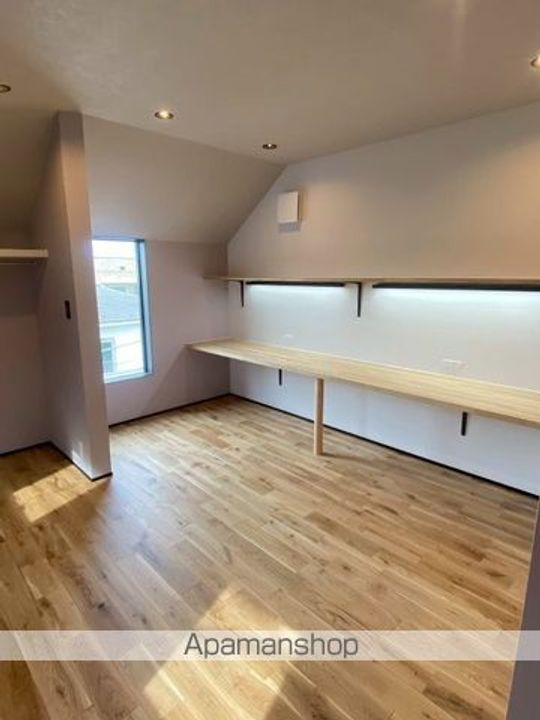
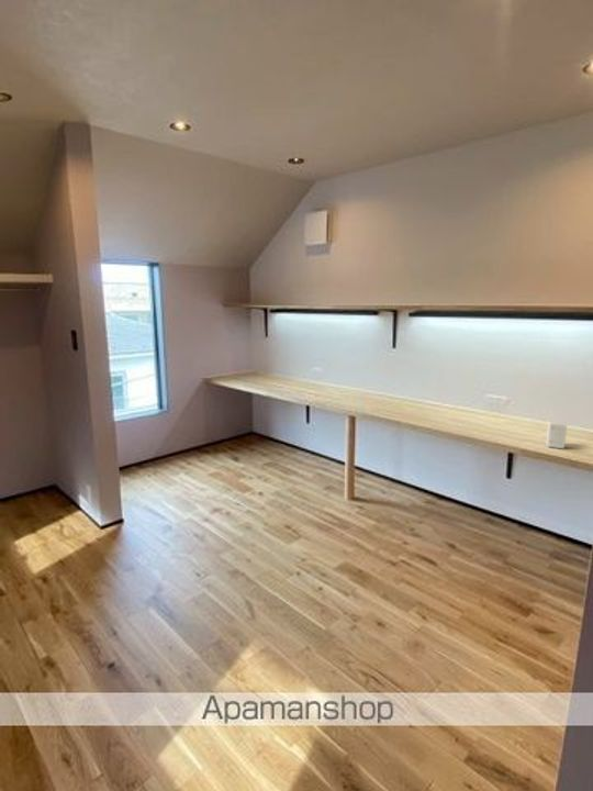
+ small box (556, 434)
